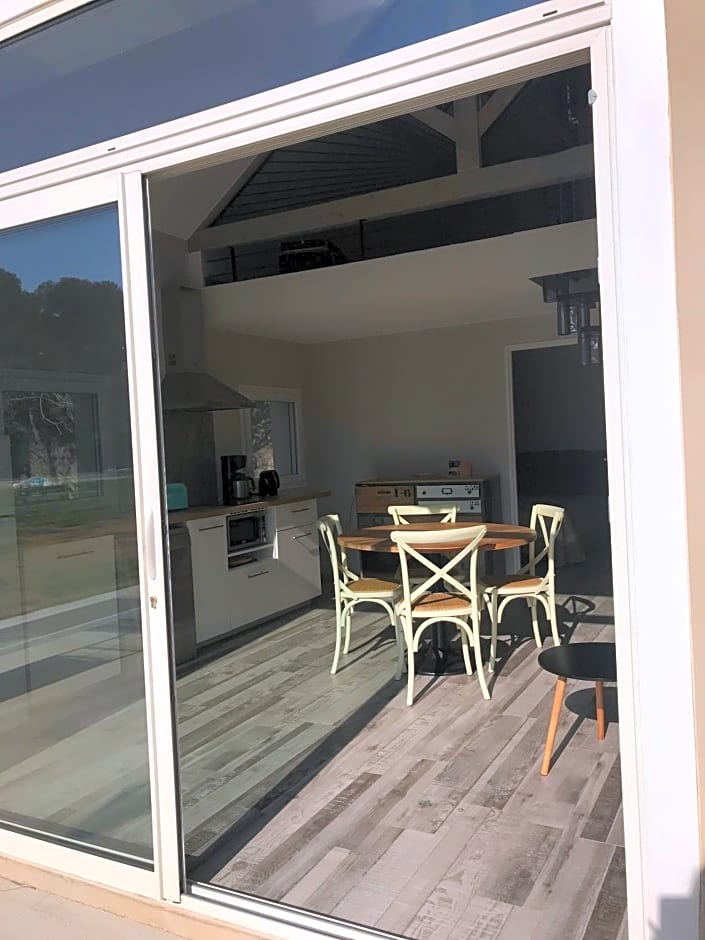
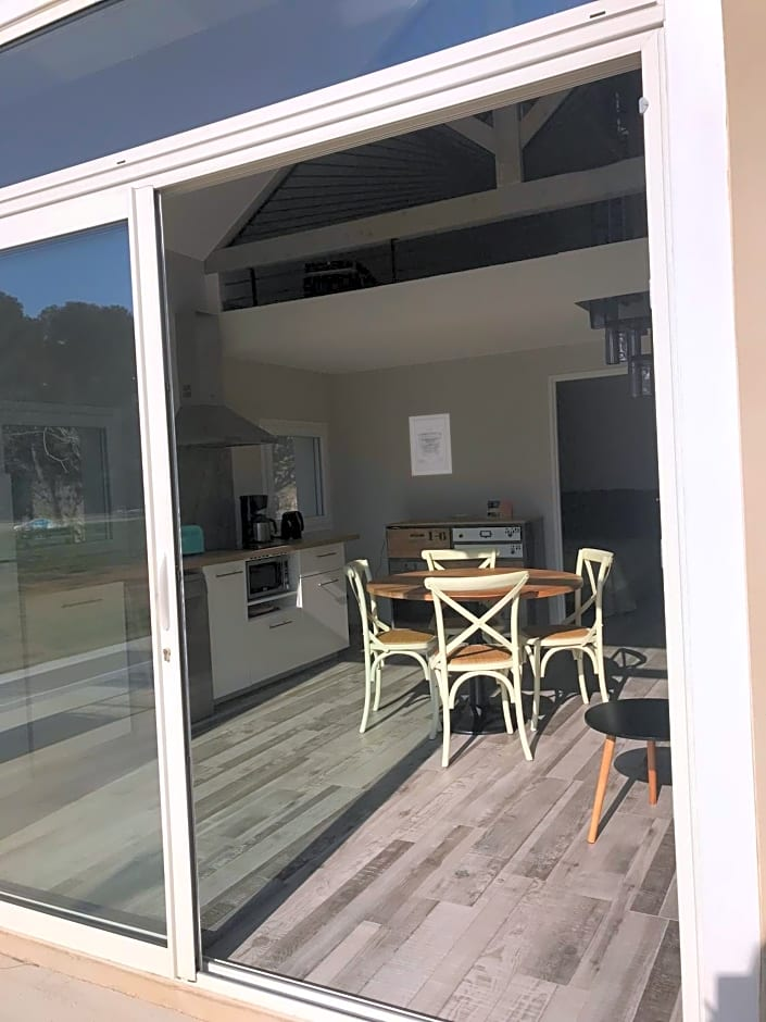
+ wall art (430, 445)
